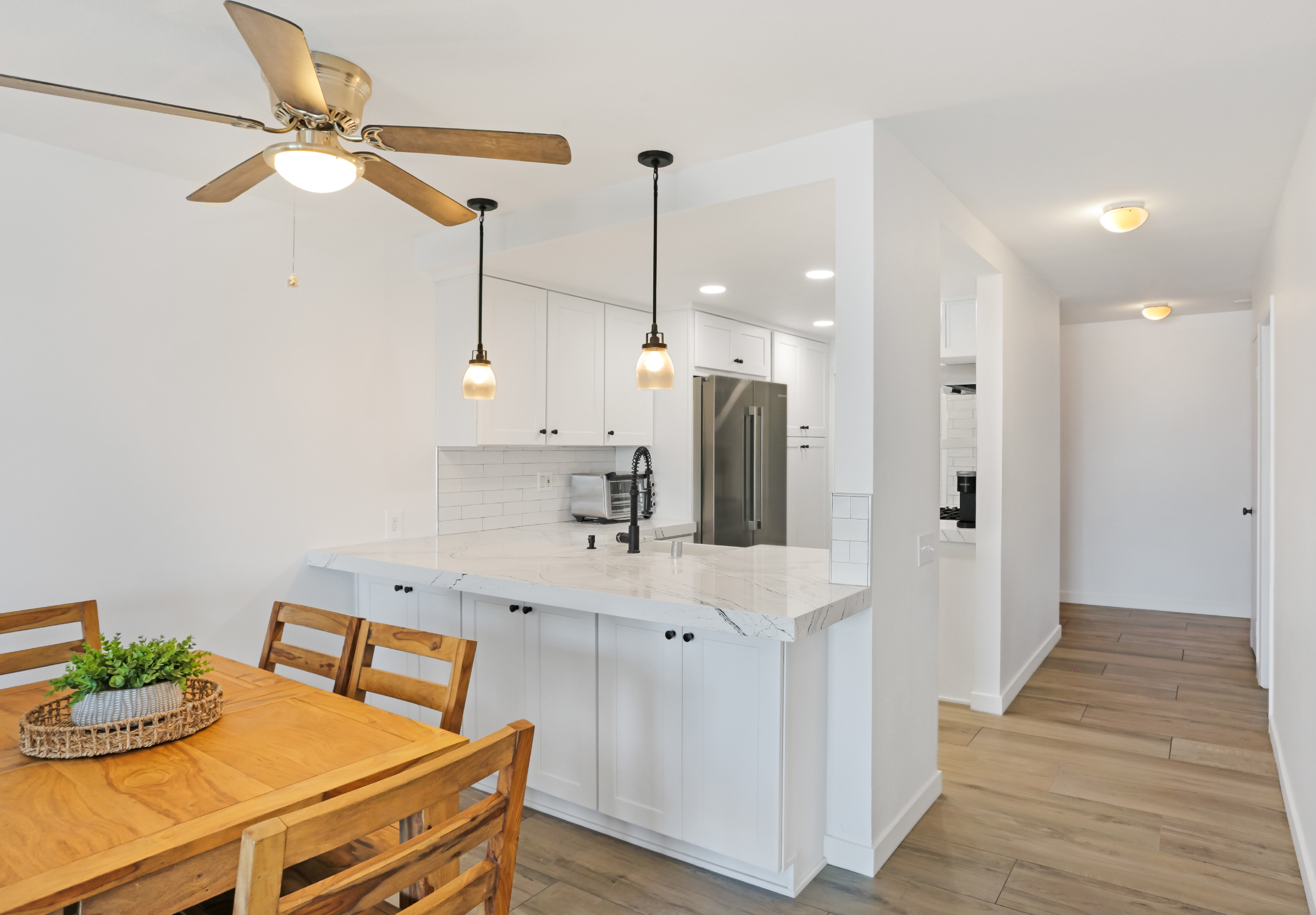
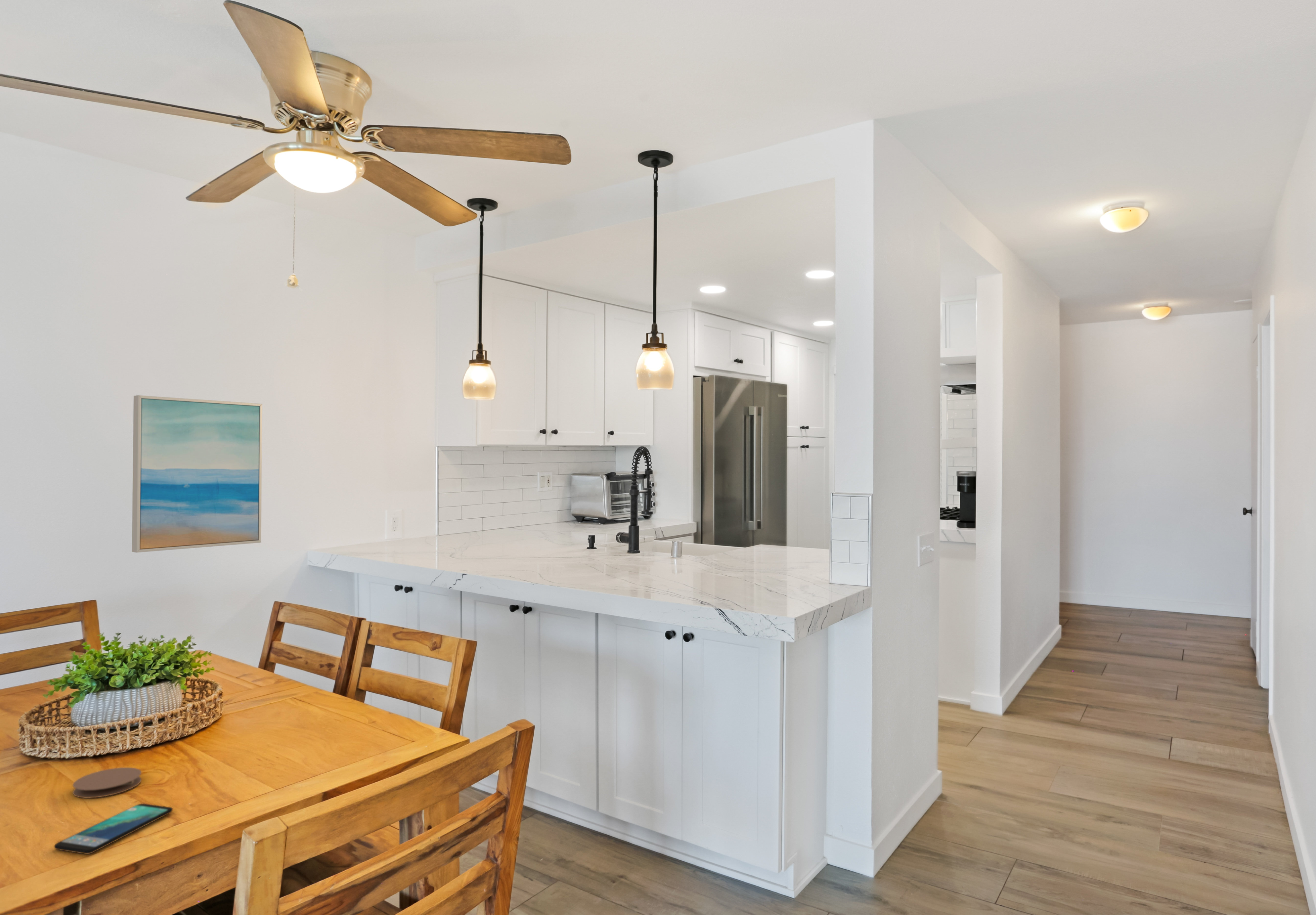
+ wall art (201, 473)
+ smartphone (116, 827)
+ coaster (108, 782)
